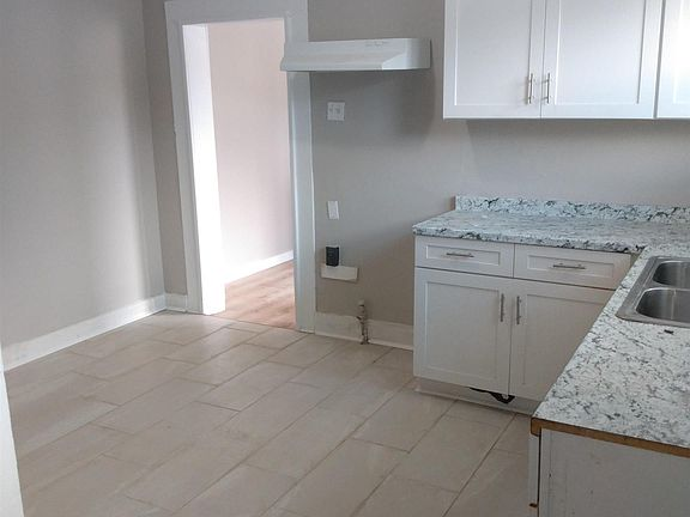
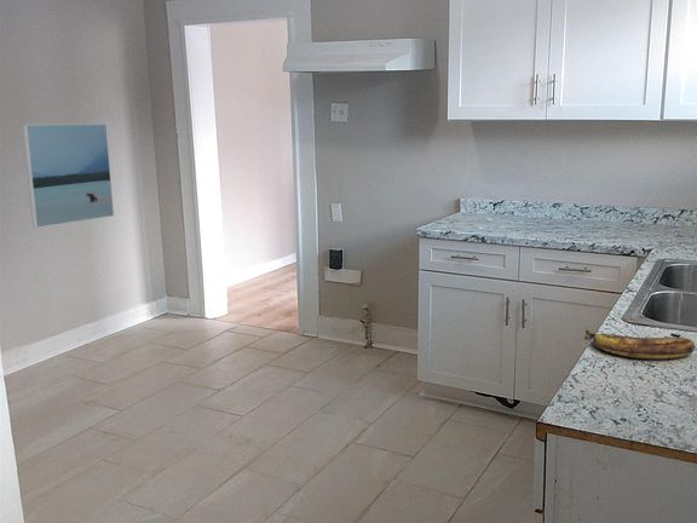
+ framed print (71, 173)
+ banana (638, 341)
